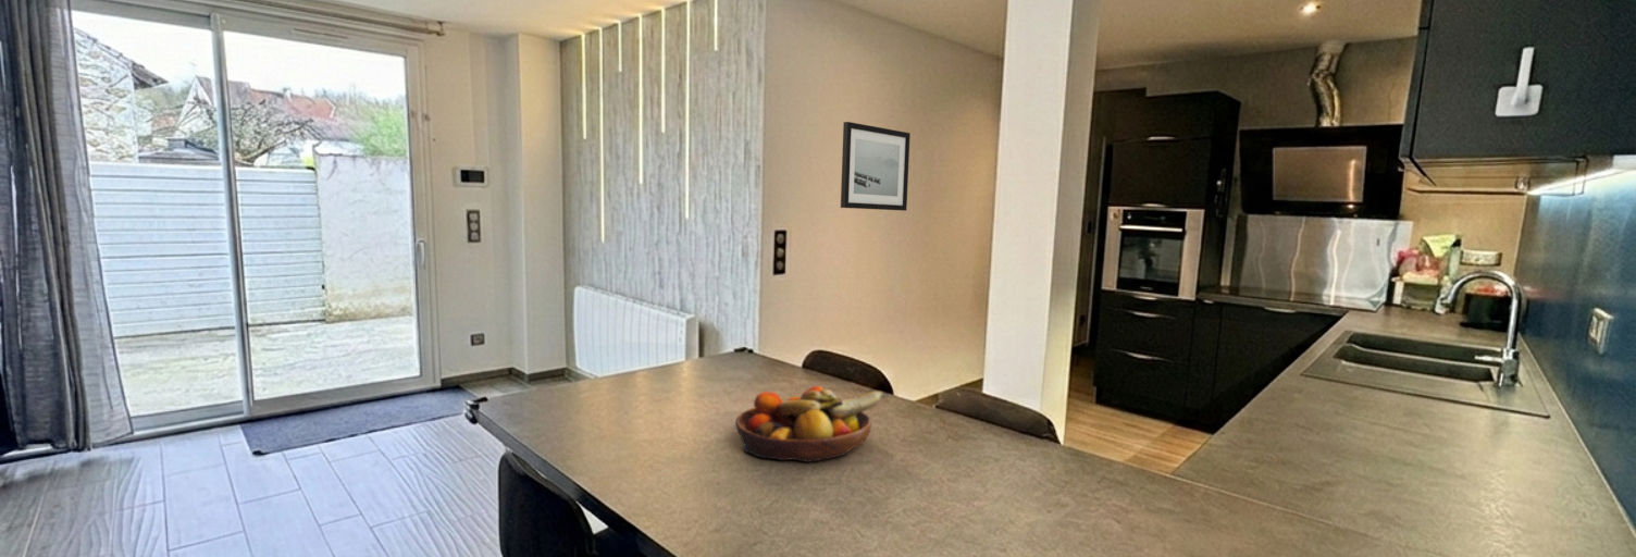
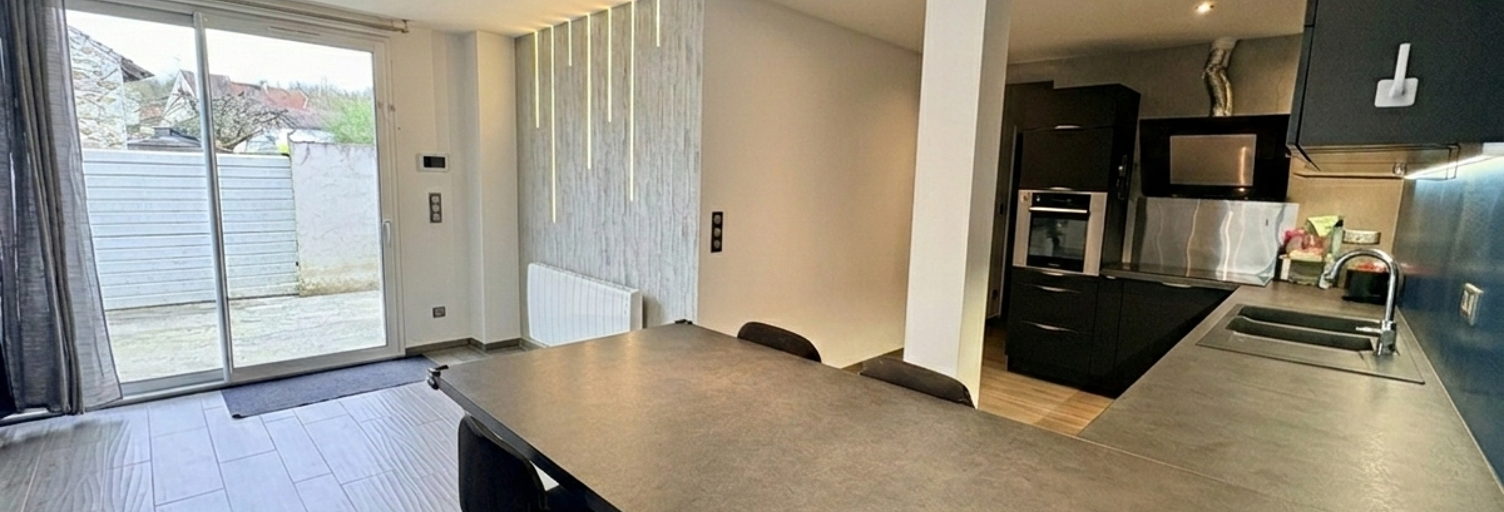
- fruit bowl (805, 413)
- wall art (877, 169)
